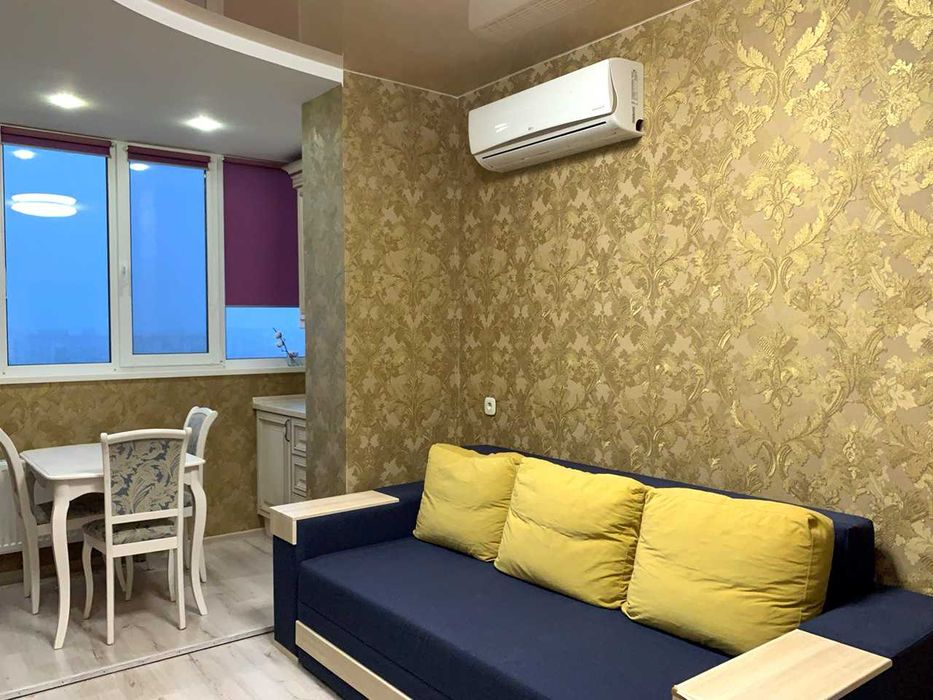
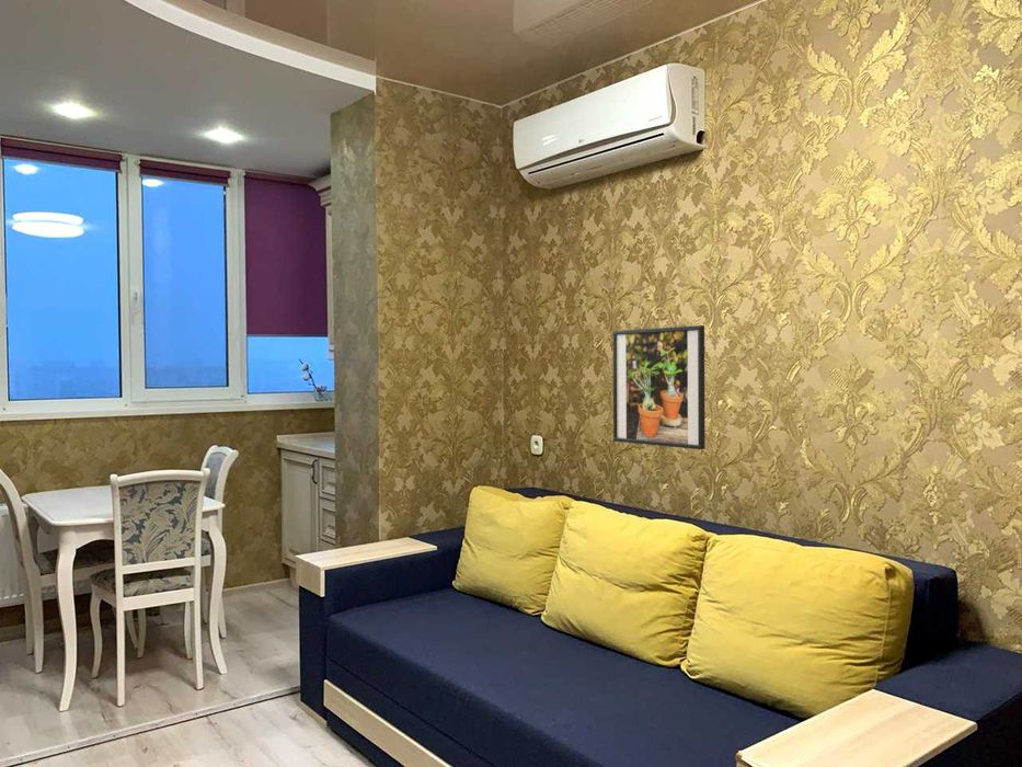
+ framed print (656, 387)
